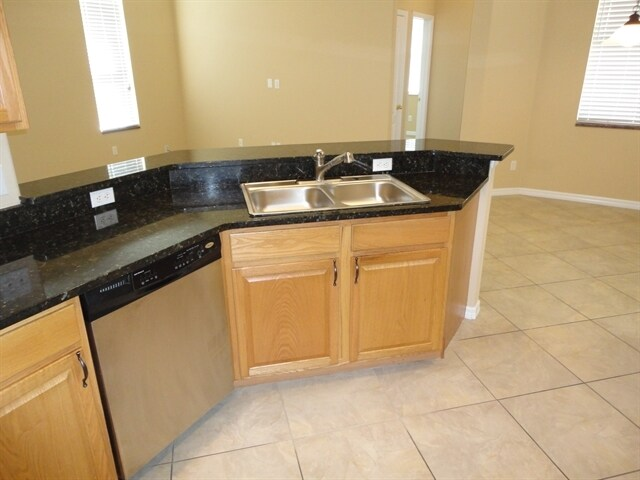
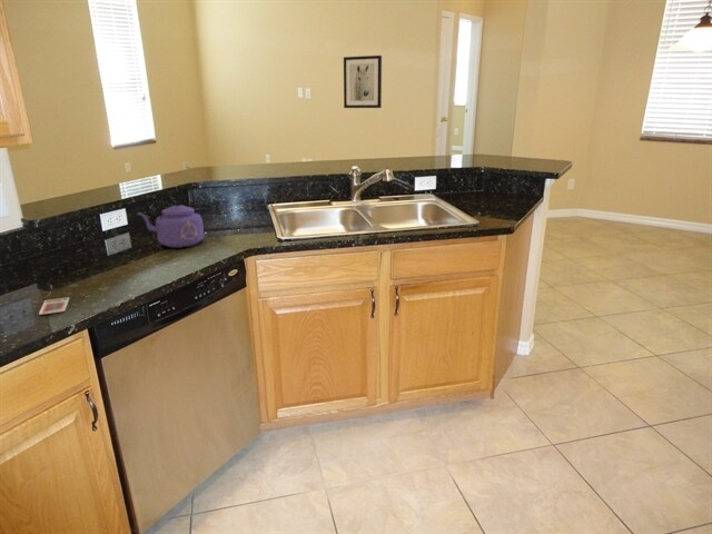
+ kettle (170, 216)
+ wall art (362, 82)
+ graded trading card (55, 305)
